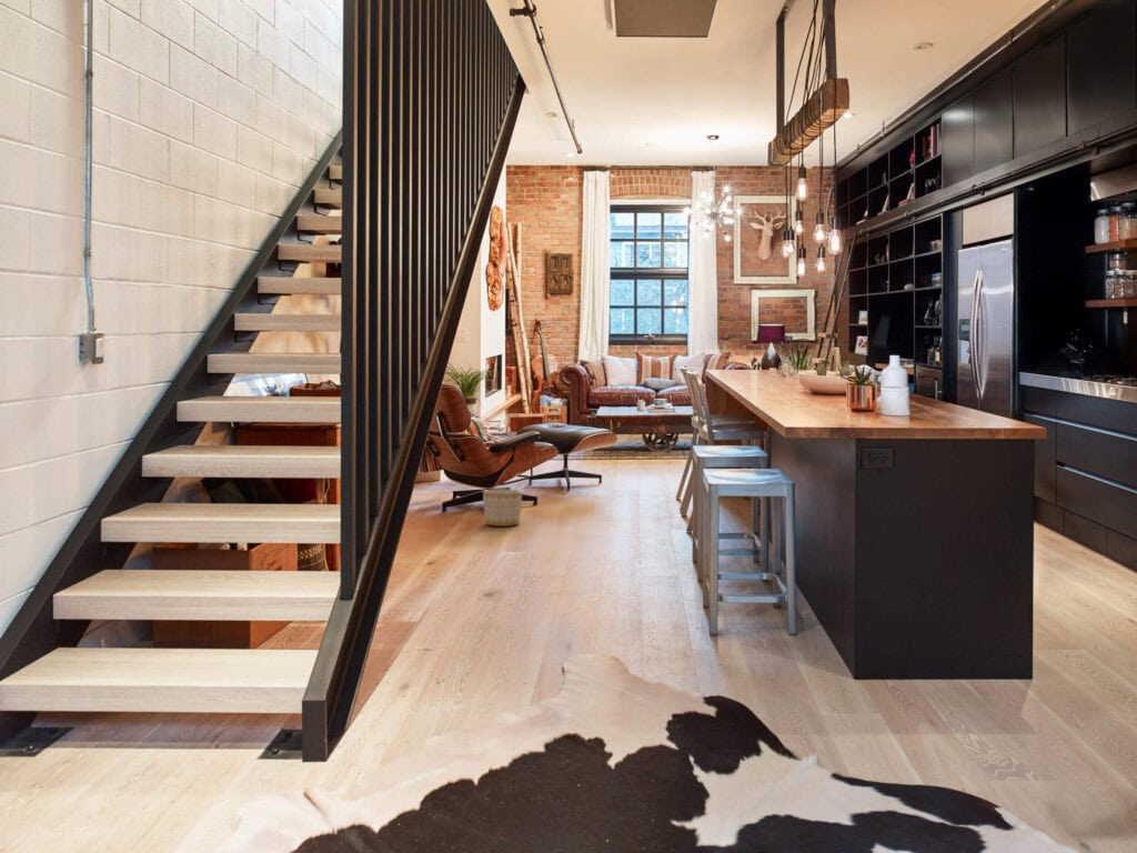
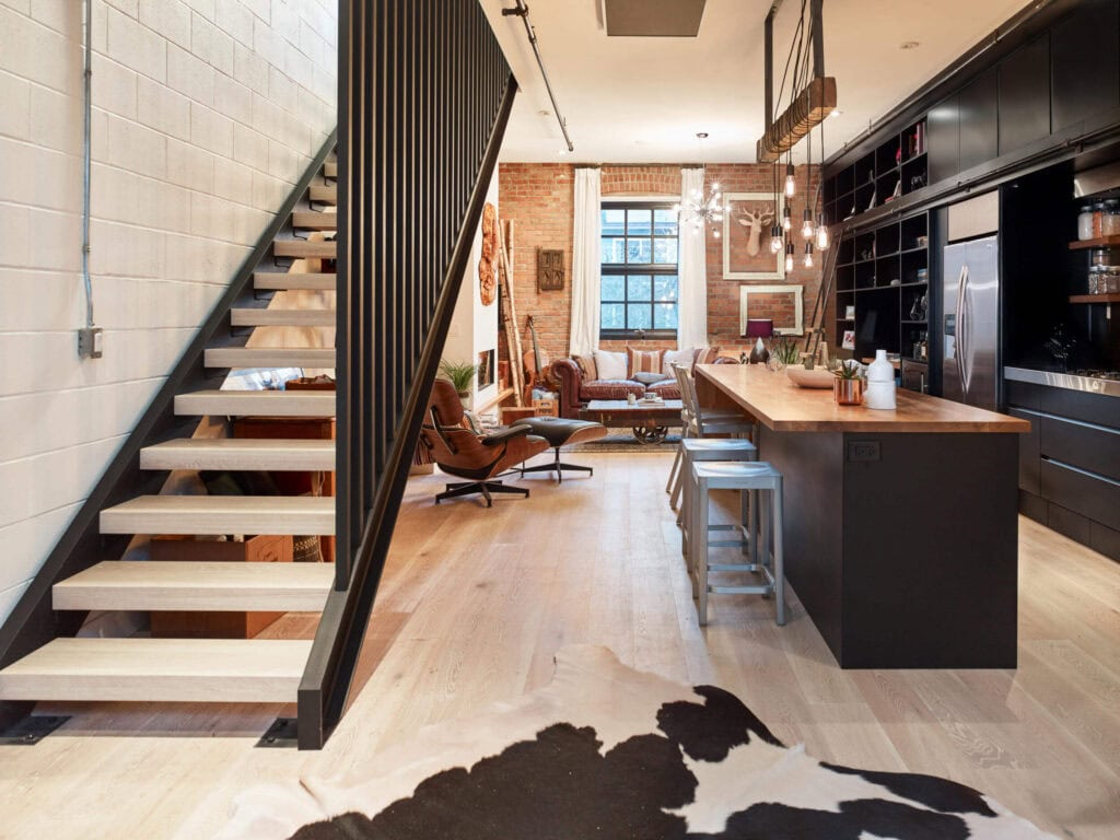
- planter (502, 508)
